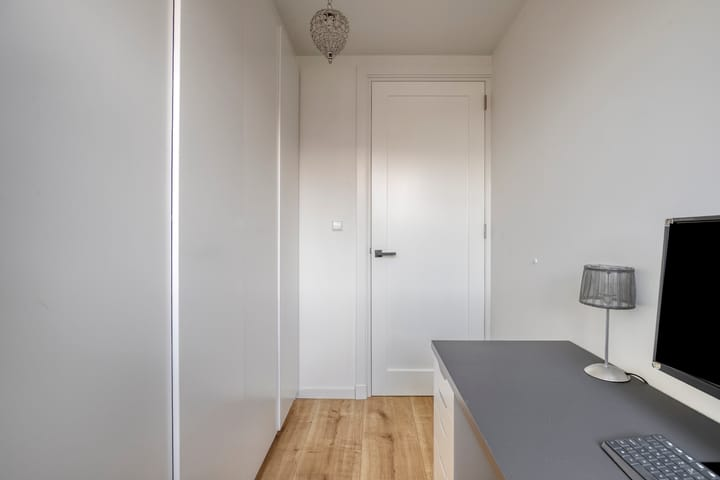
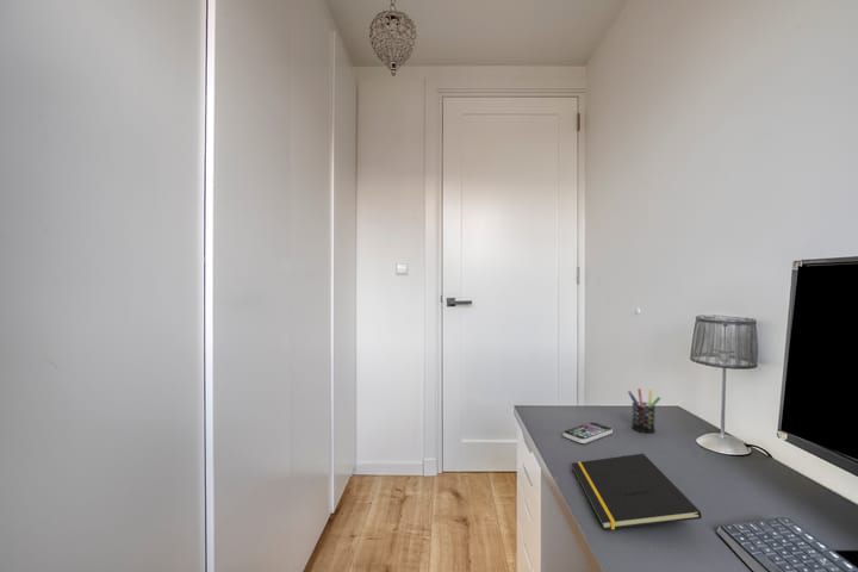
+ pen holder (645, 409)
+ smartphone (587, 431)
+ notepad (626, 486)
